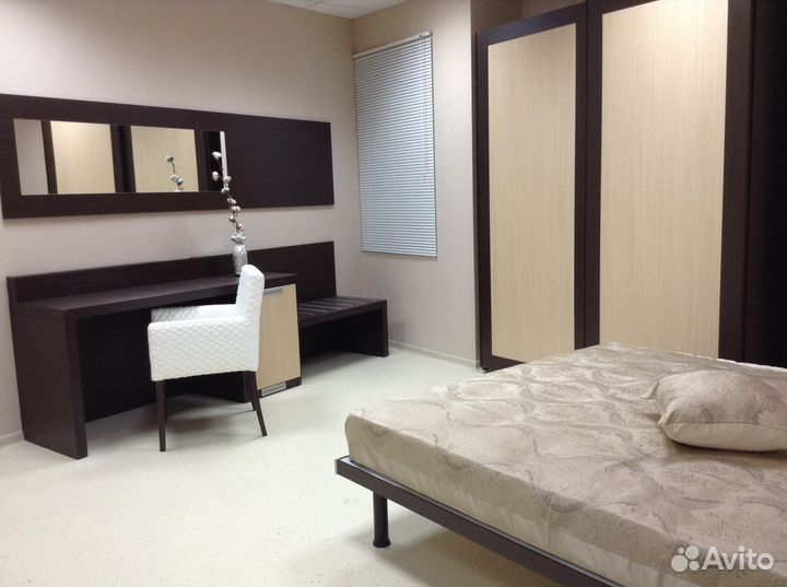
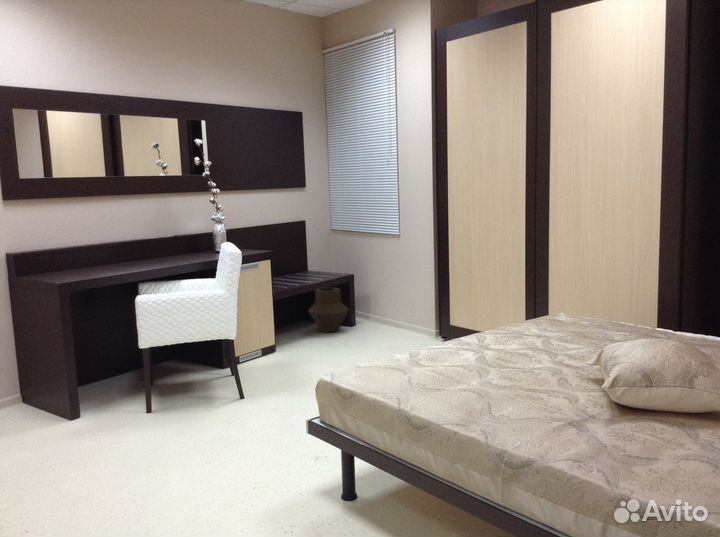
+ vase (328, 310)
